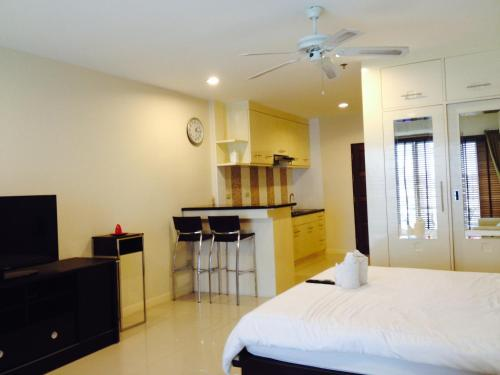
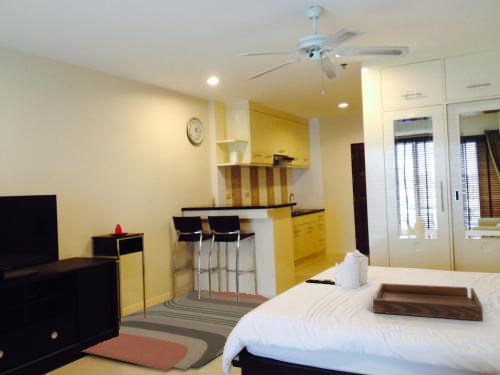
+ serving tray (425, 299)
+ rug (202, 314)
